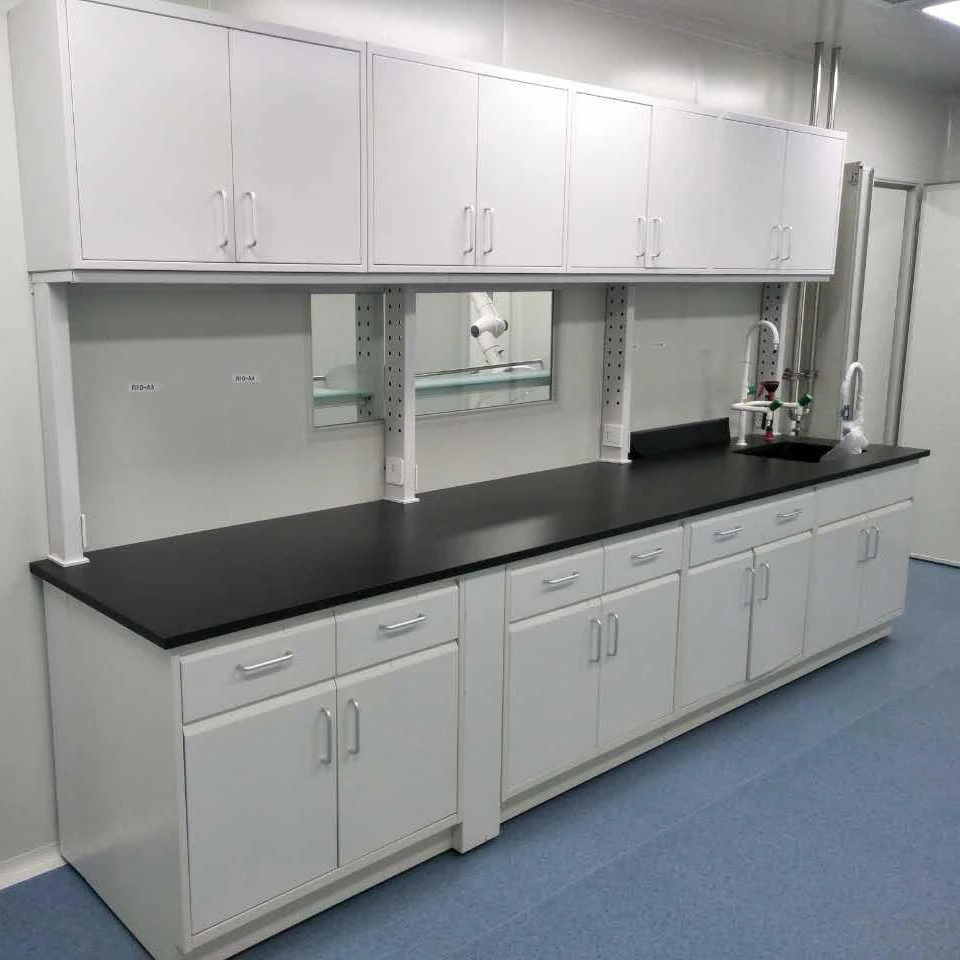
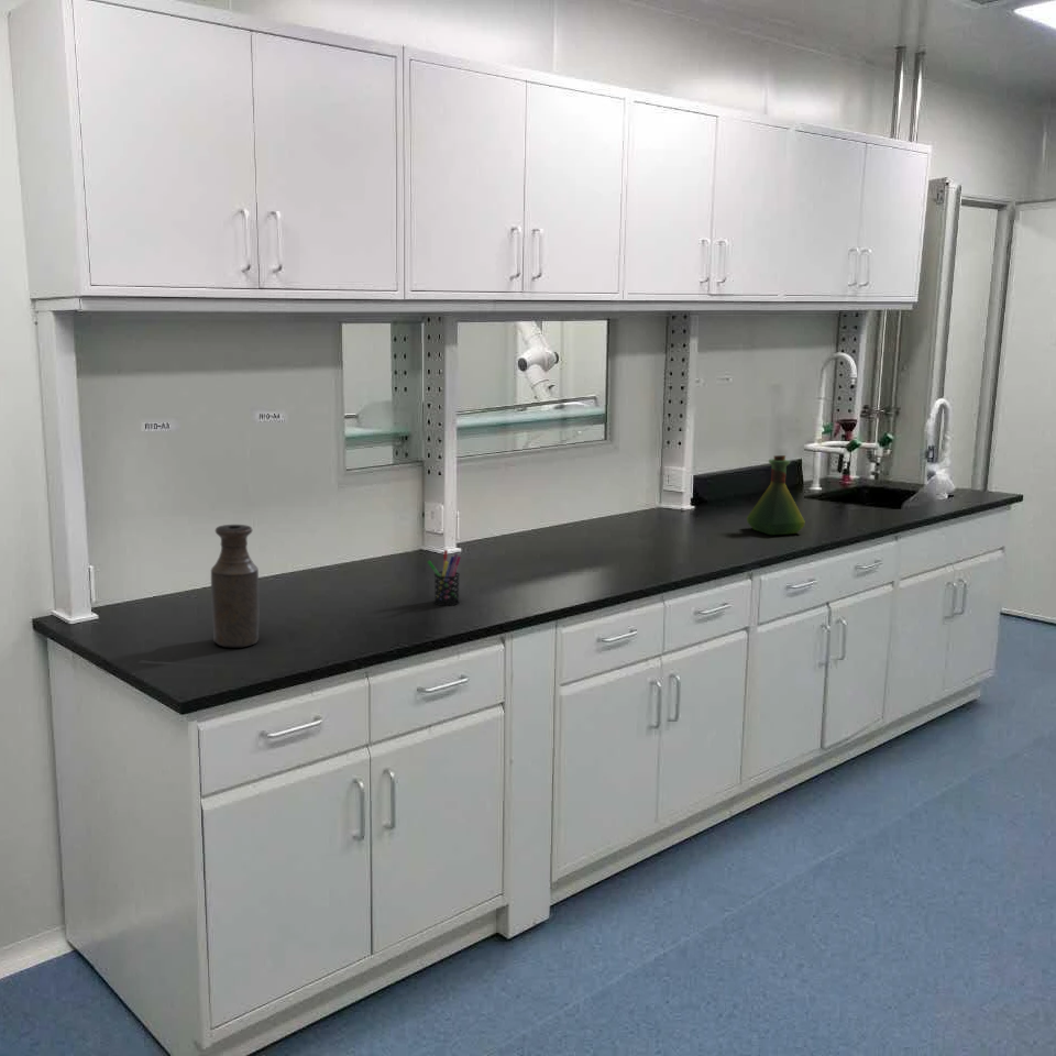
+ pen holder (443, 578)
+ flask (777, 493)
+ bottle (234, 585)
